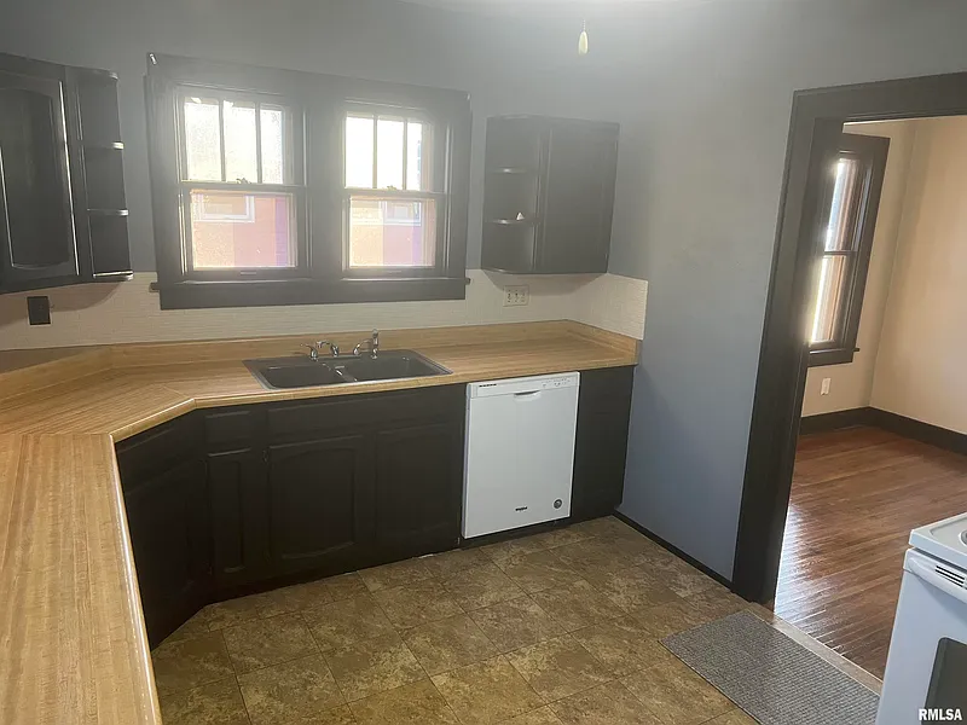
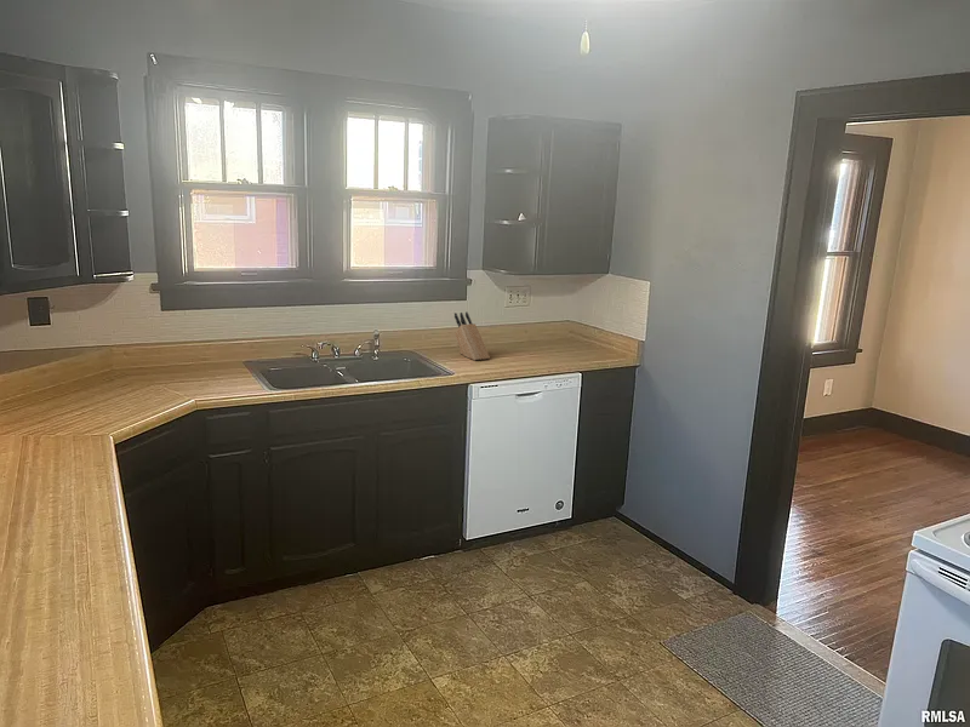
+ knife block (470, 334)
